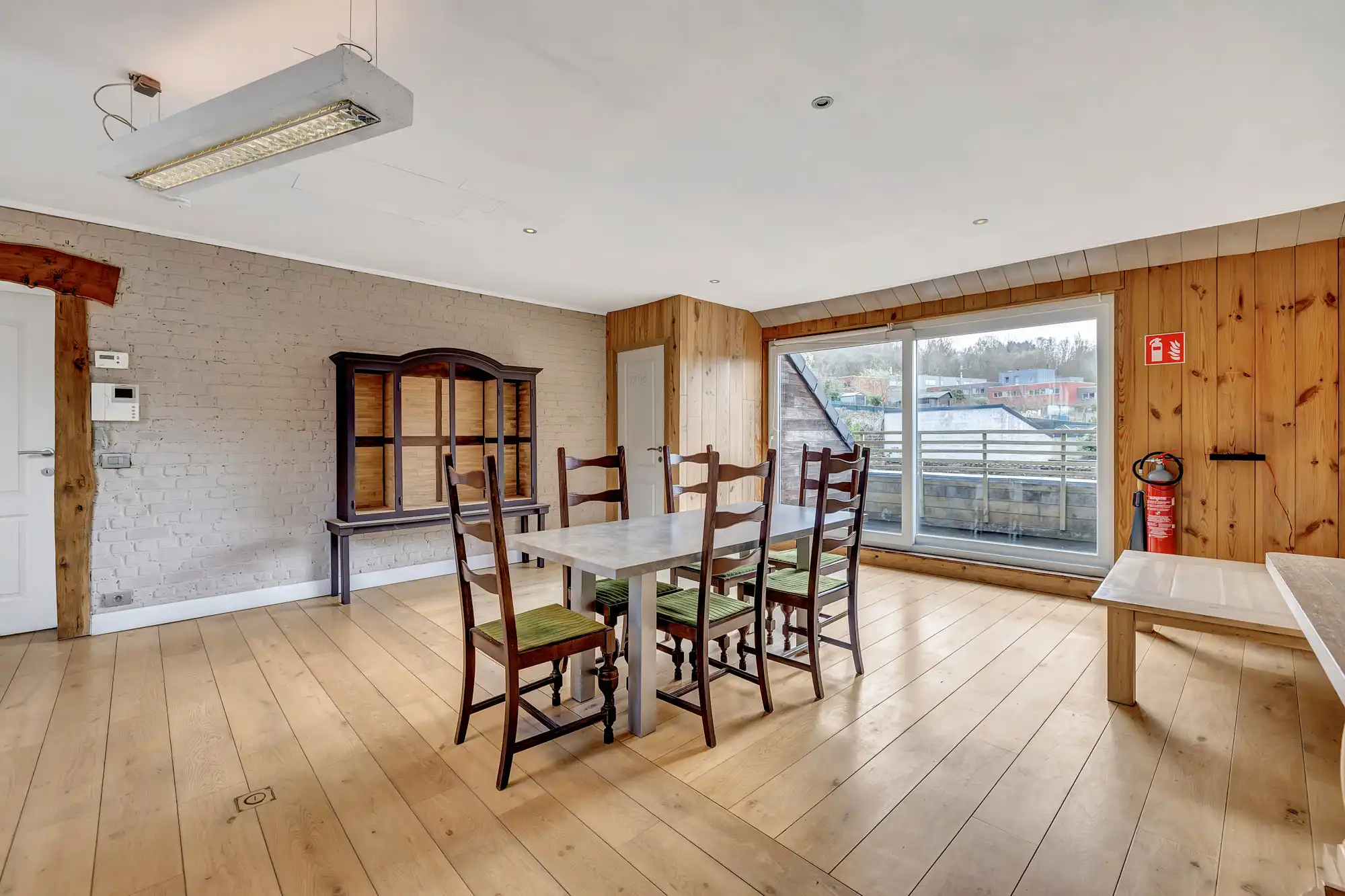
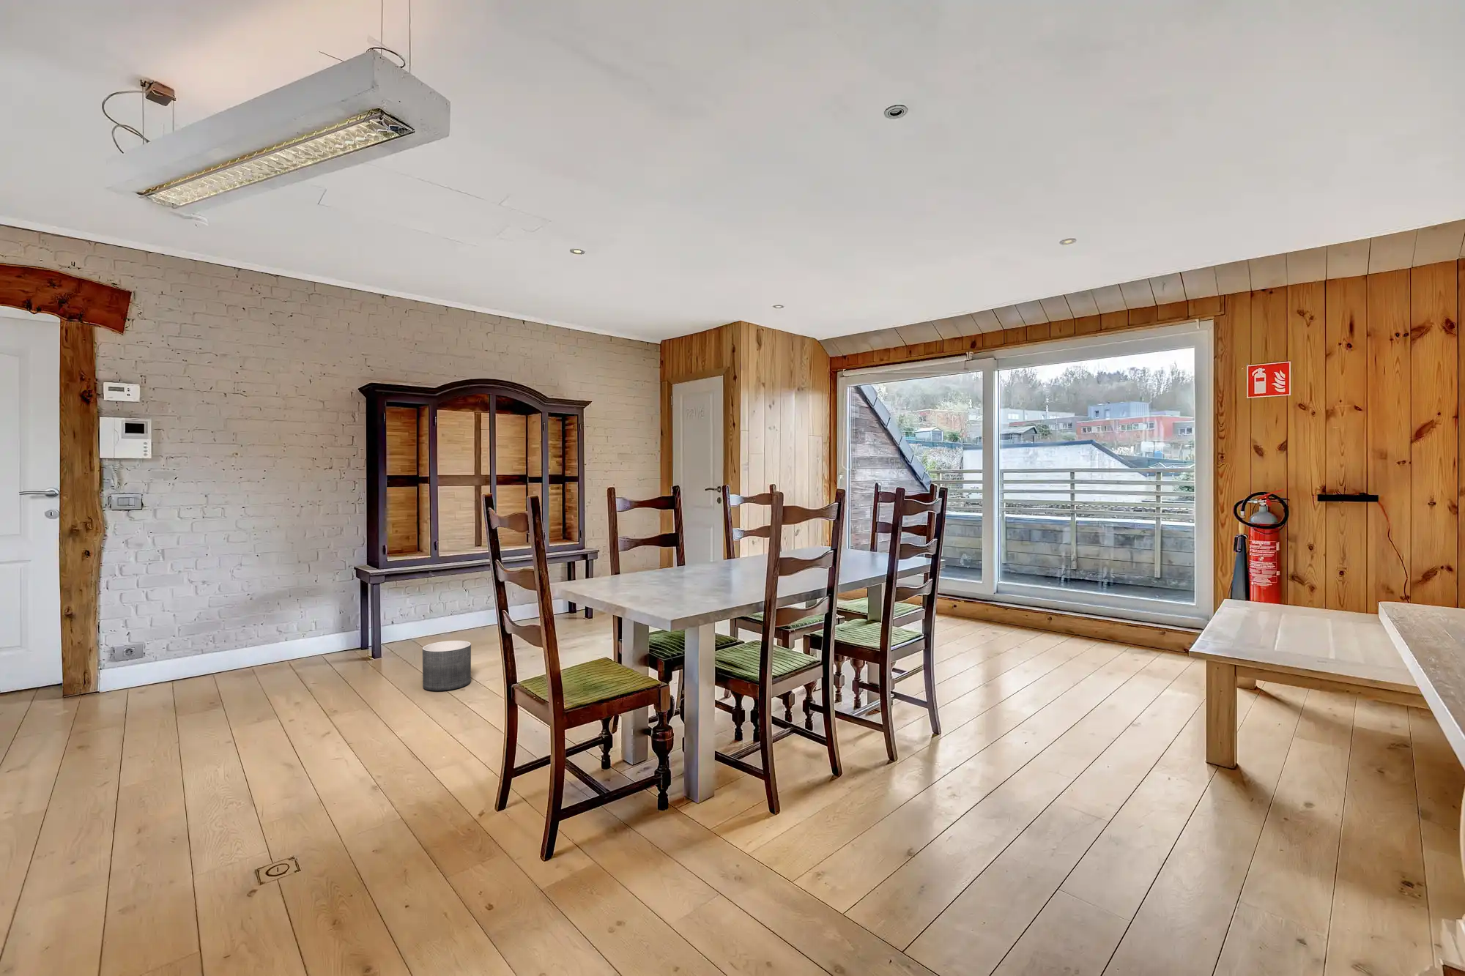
+ planter (447, 664)
